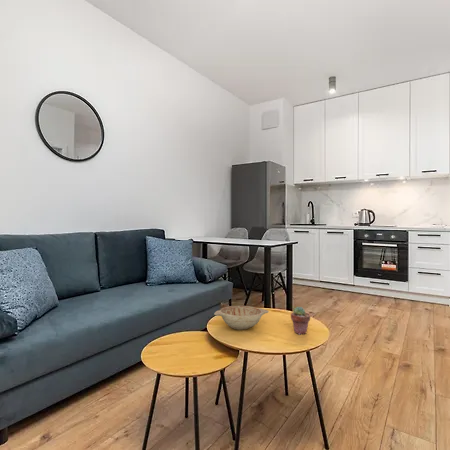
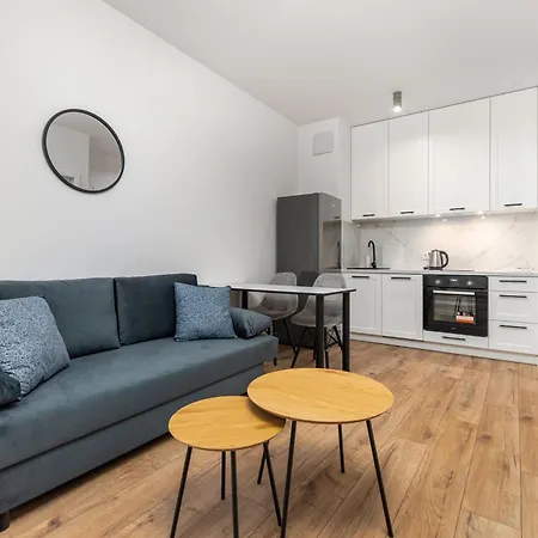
- decorative bowl (241, 318)
- potted succulent (300, 319)
